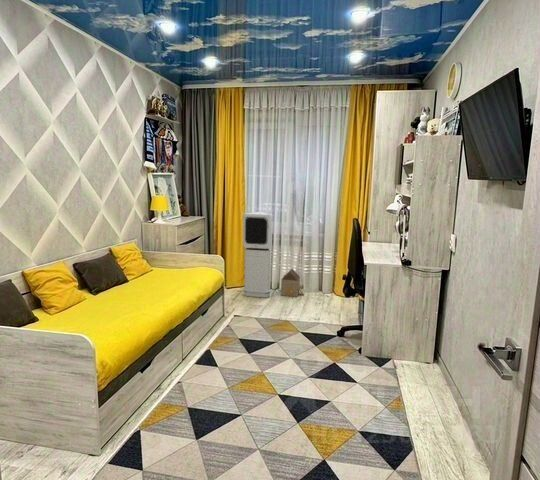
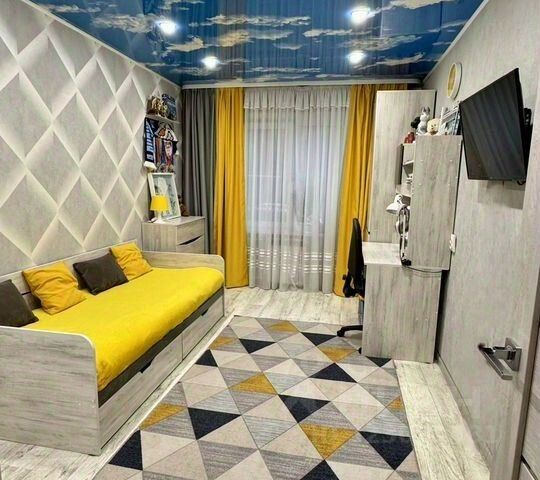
- toy house (293, 282)
- air purifier (259, 253)
